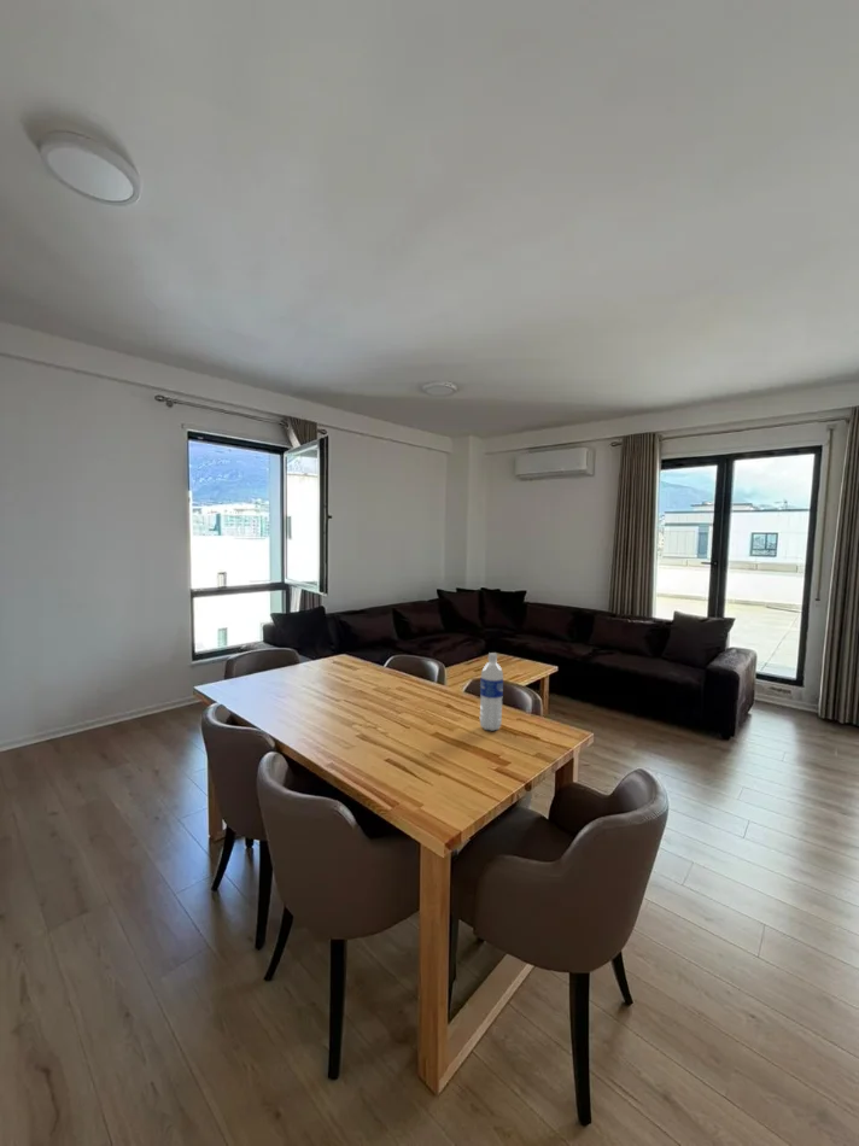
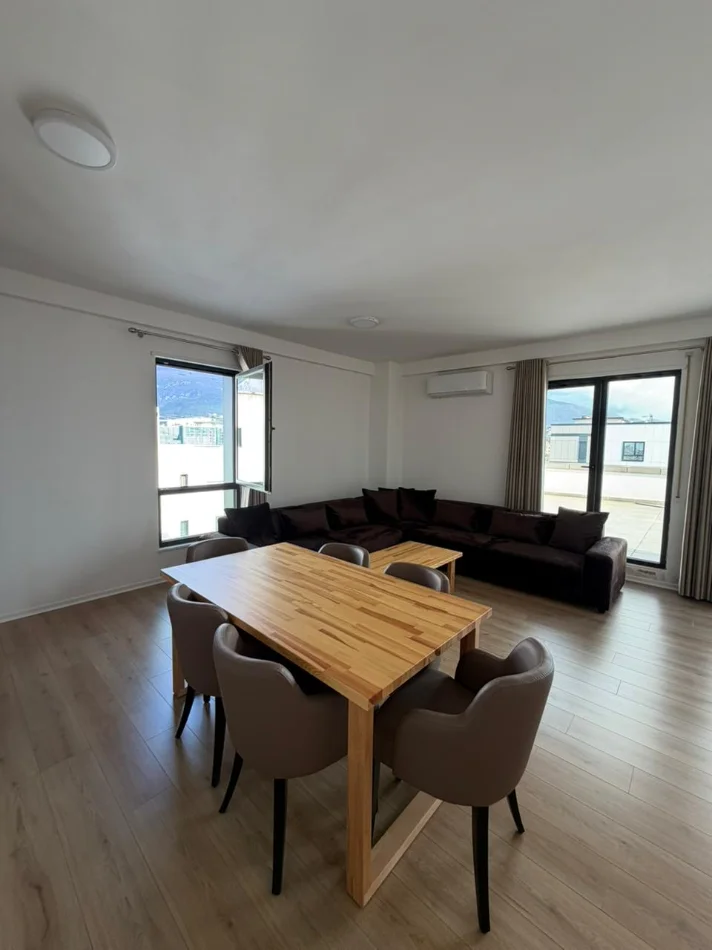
- water bottle (491, 690)
